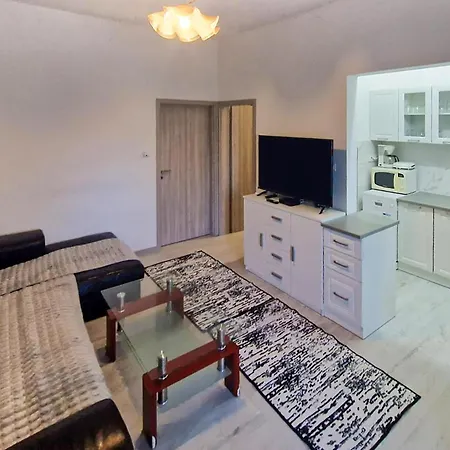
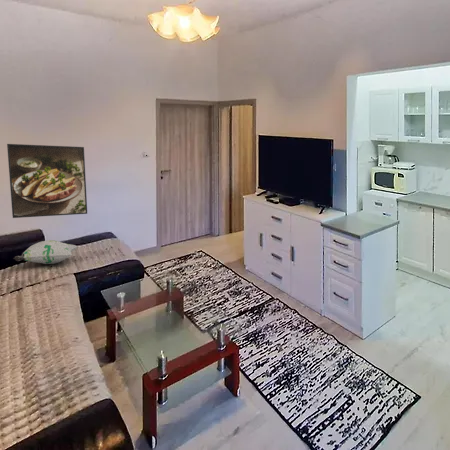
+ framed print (49, 181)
+ decorative pillow (47, 252)
